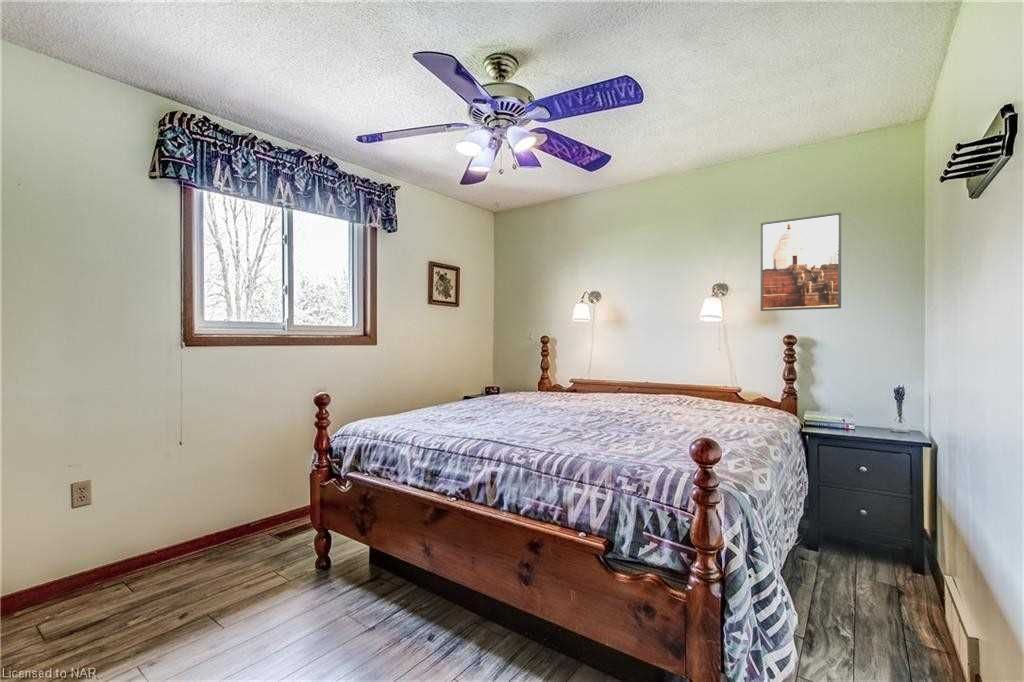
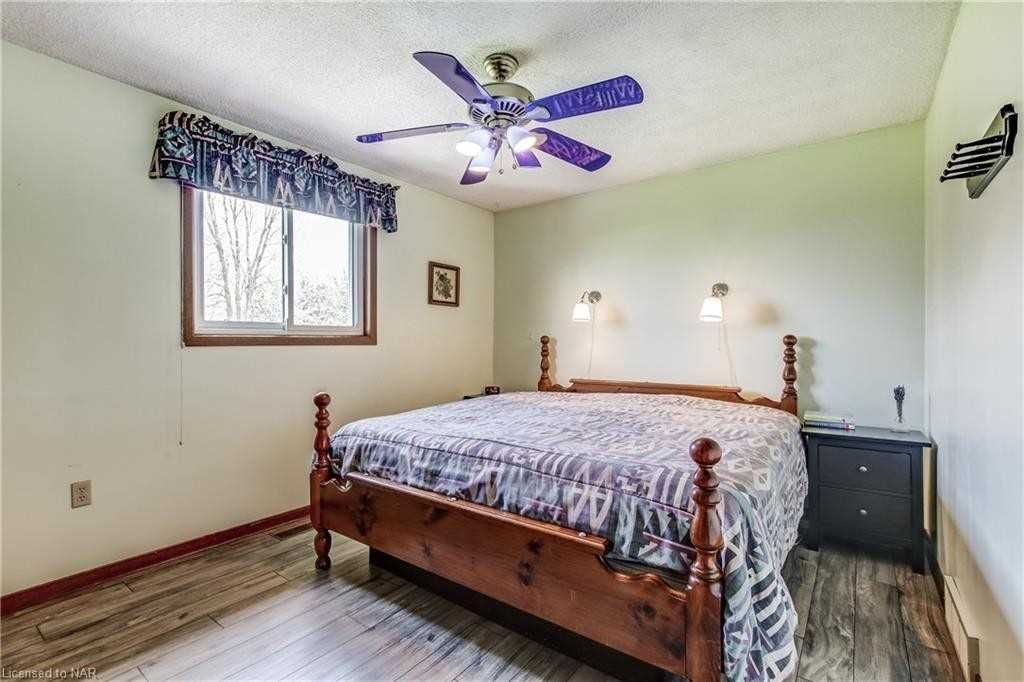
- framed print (799, 263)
